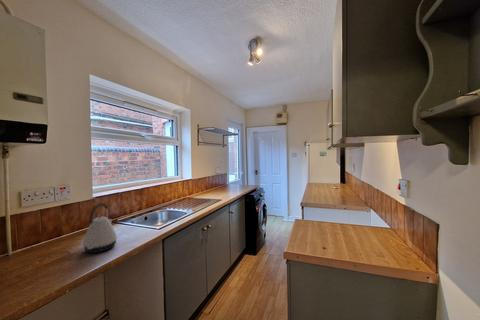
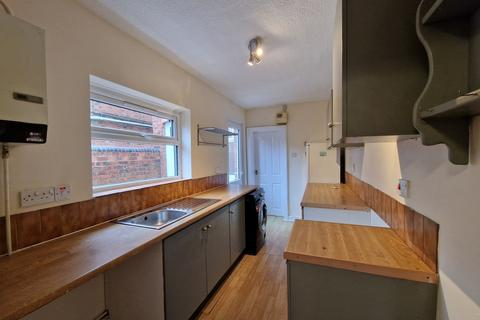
- kettle (100, 225)
